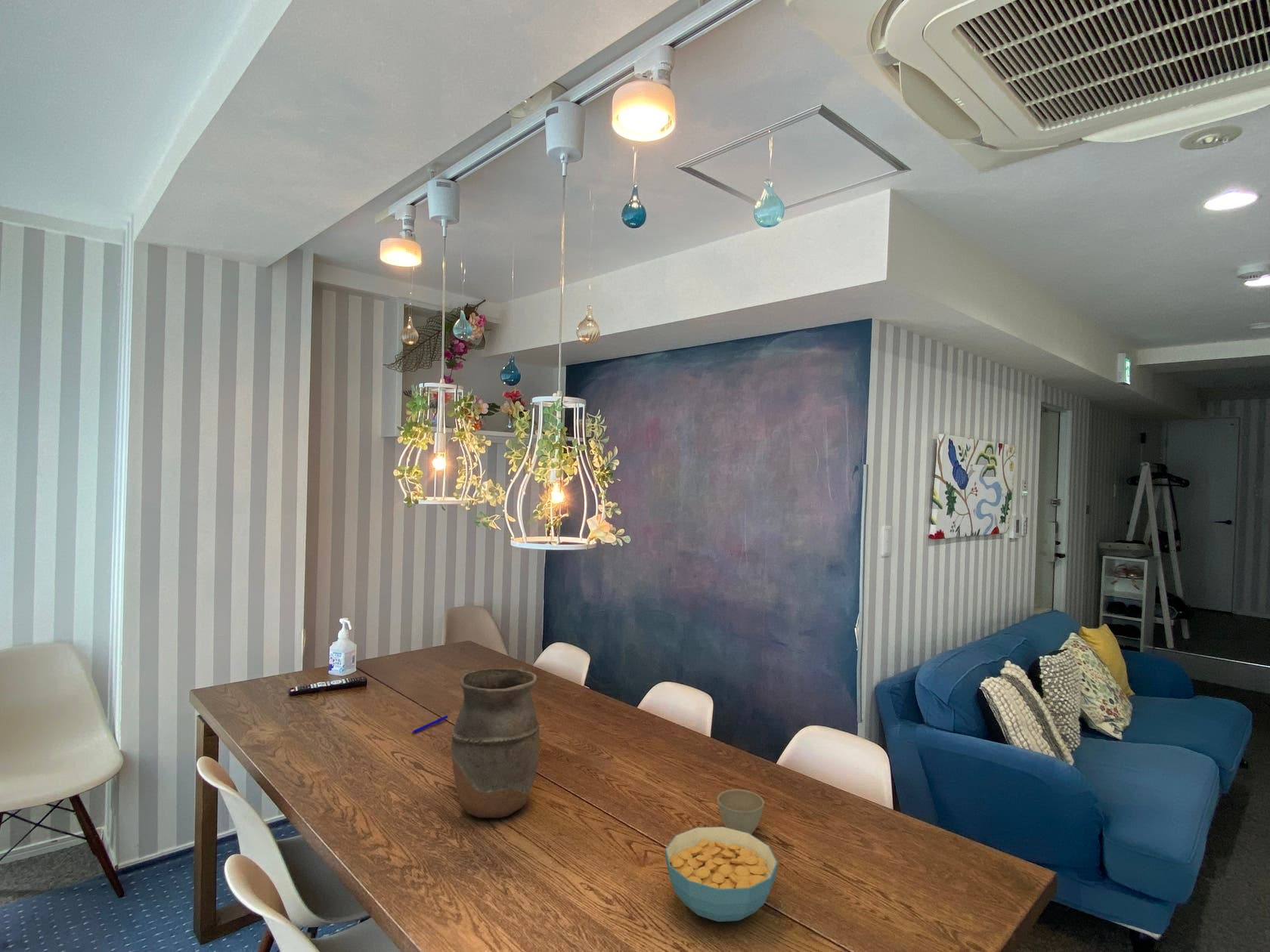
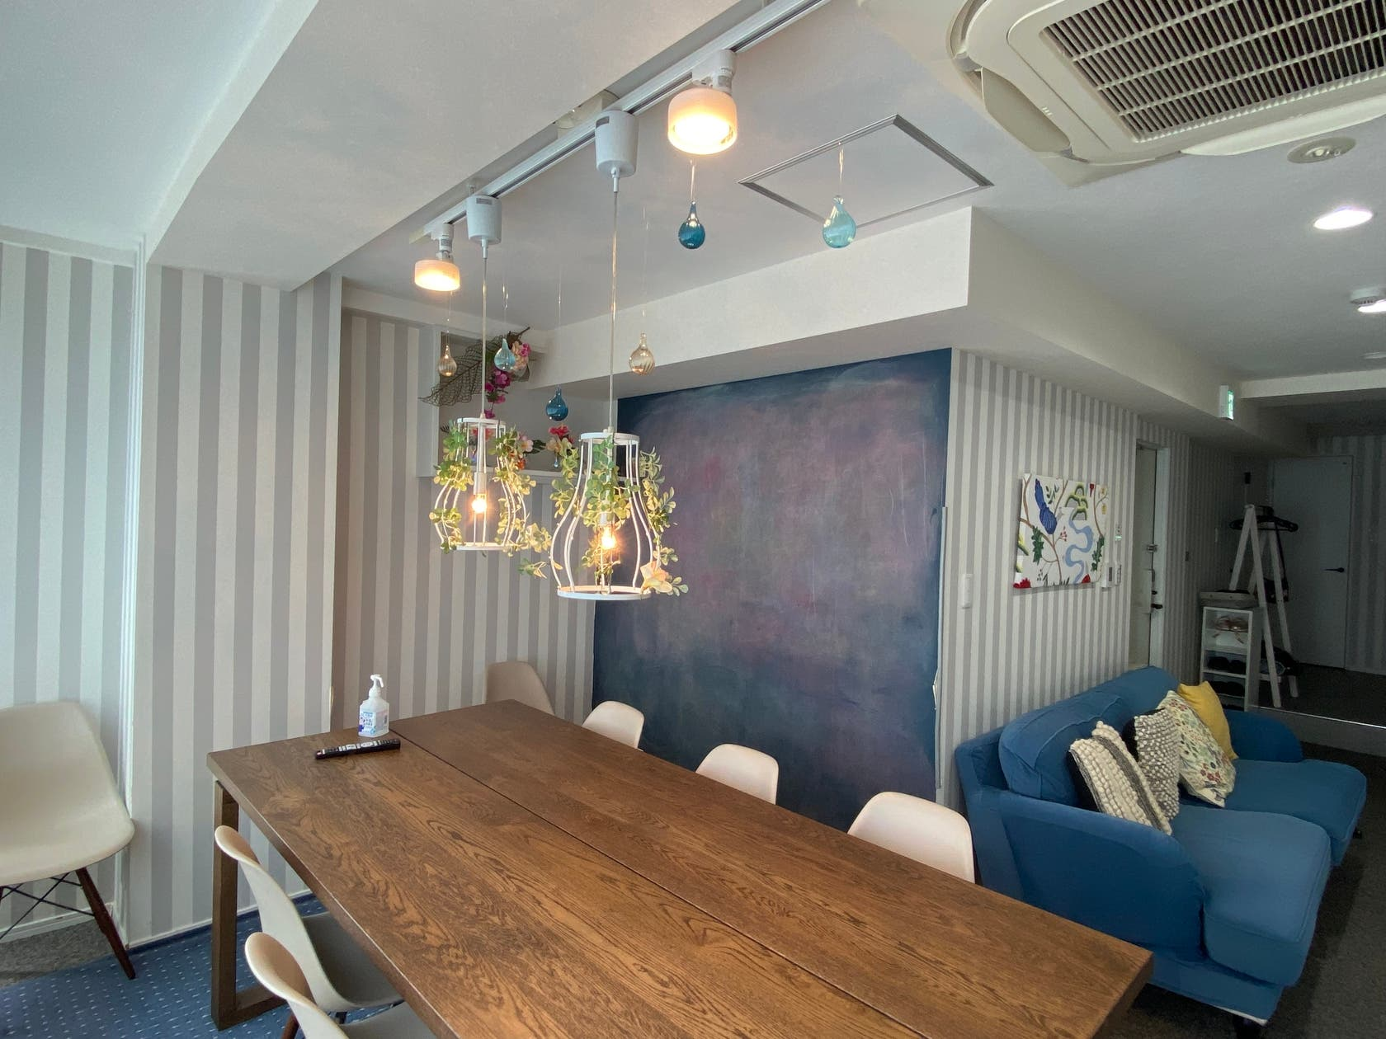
- flower pot (740, 816)
- vase (496, 741)
- pen (429, 724)
- cereal bowl (720, 882)
